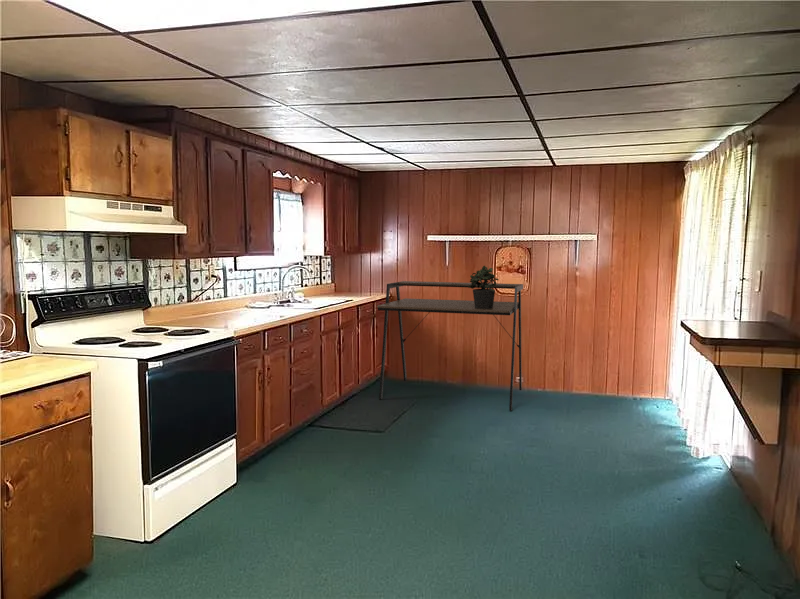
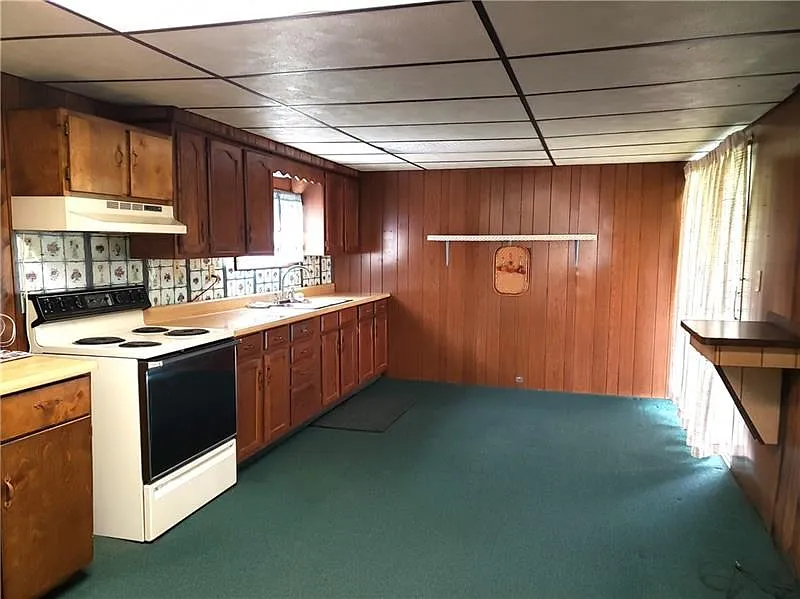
- potted plant (483, 286)
- desk (452, 312)
